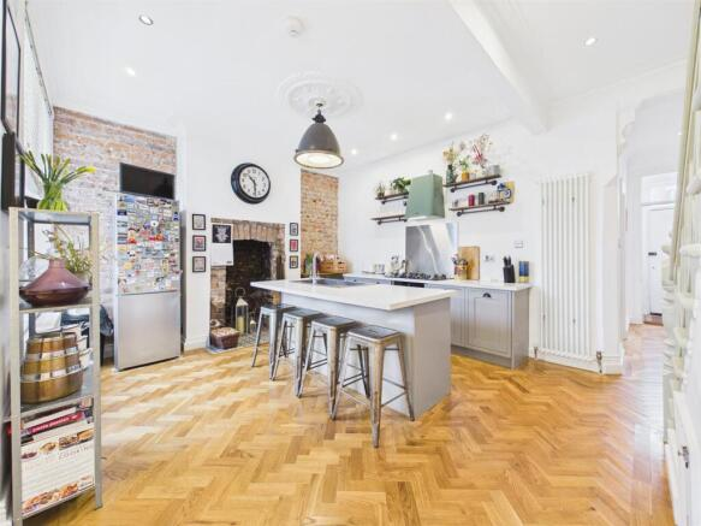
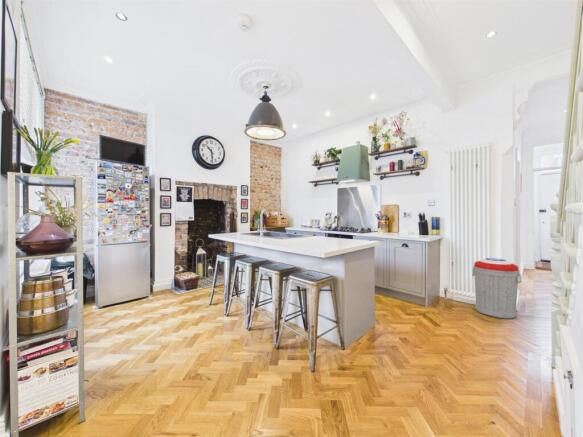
+ trash can (495, 285)
